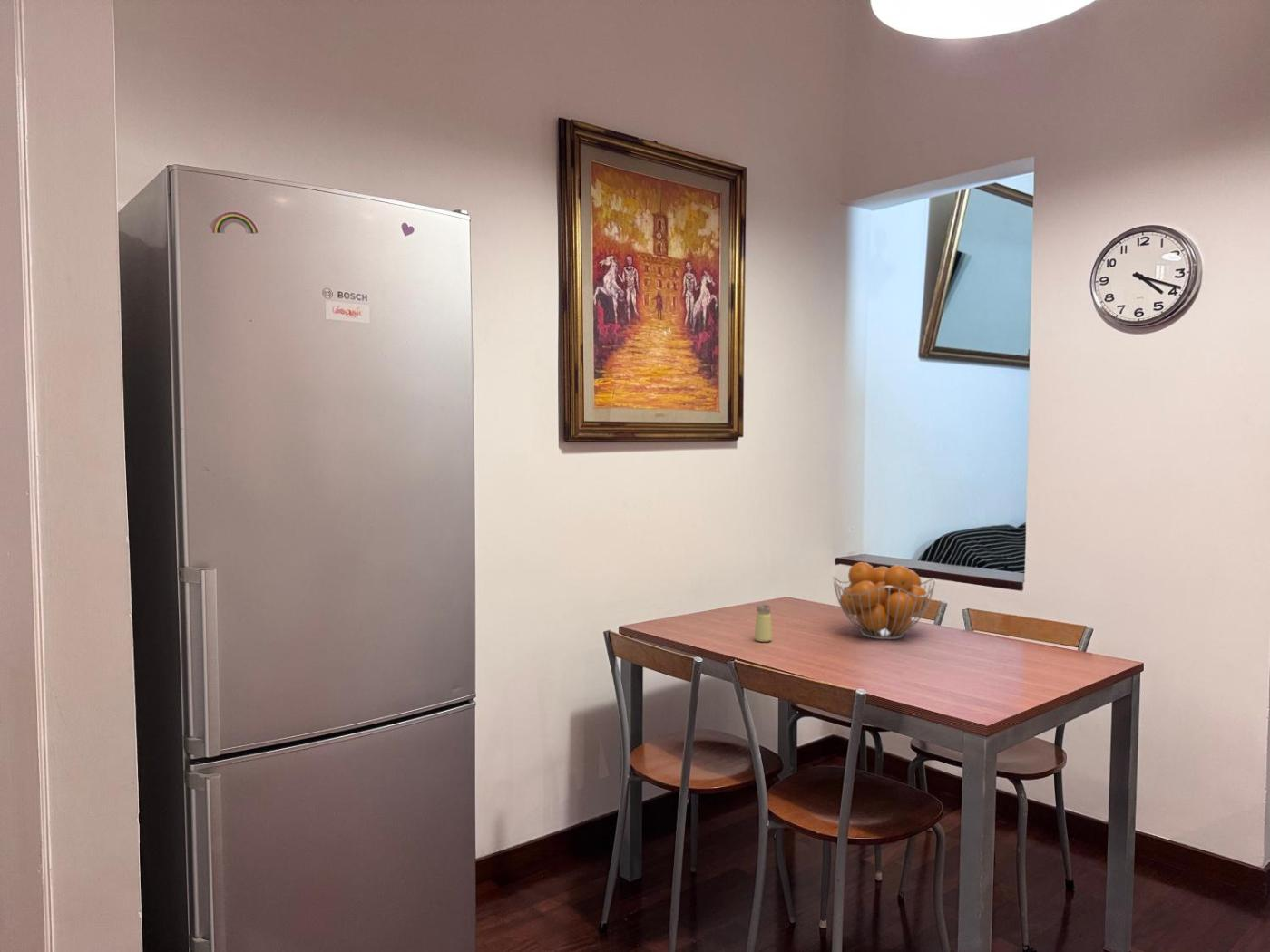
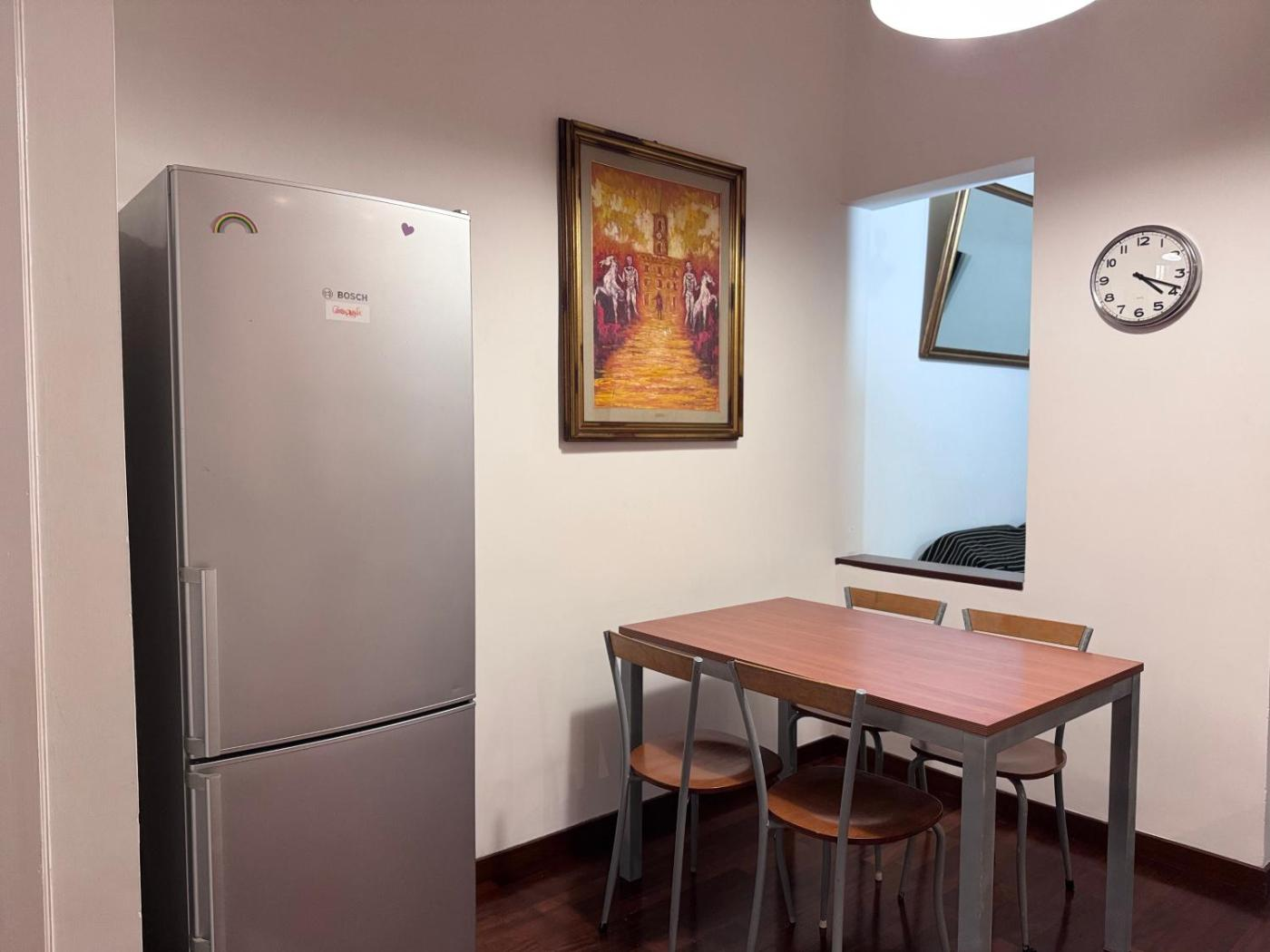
- fruit basket (883, 598)
- saltshaker (763, 622)
